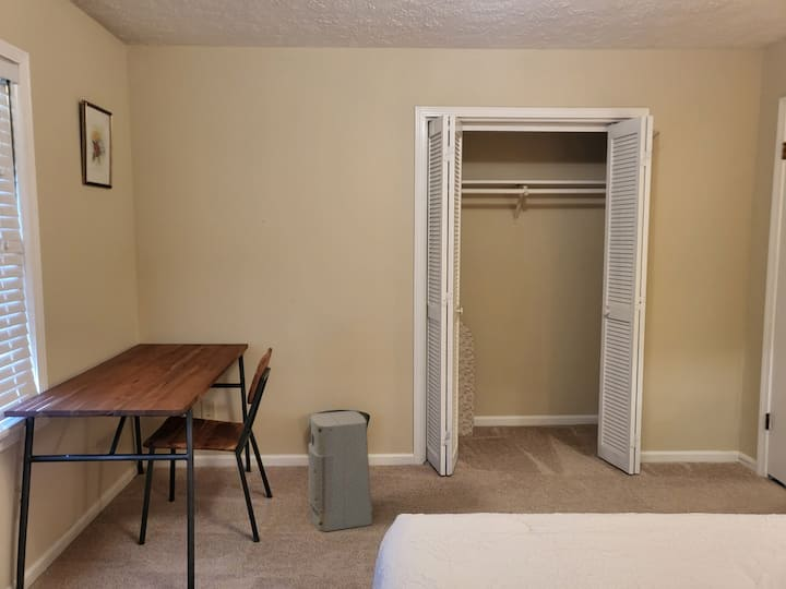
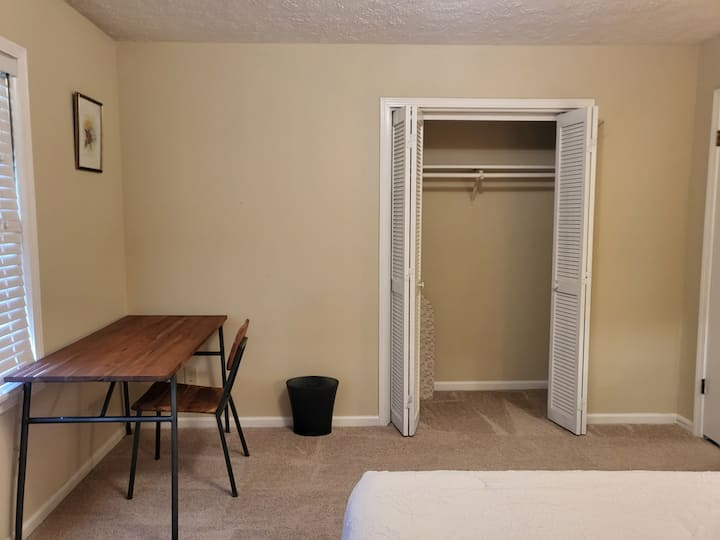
- air purifier (340, 468)
